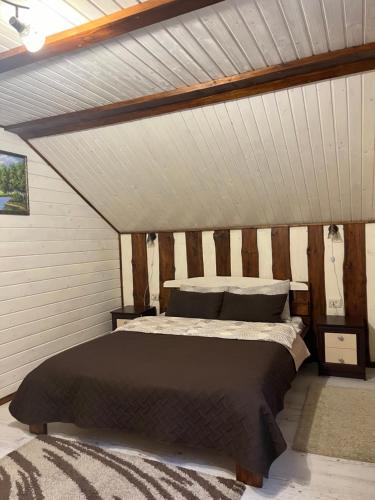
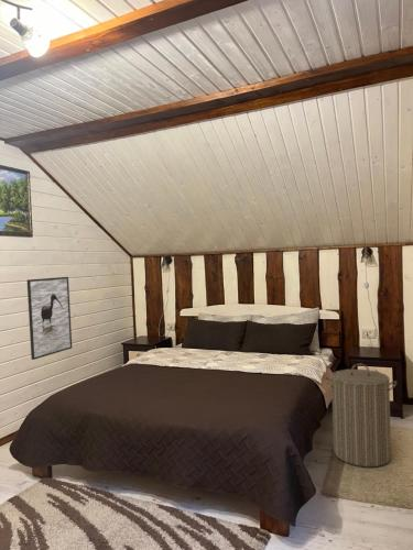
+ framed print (51, 316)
+ laundry hamper (360, 408)
